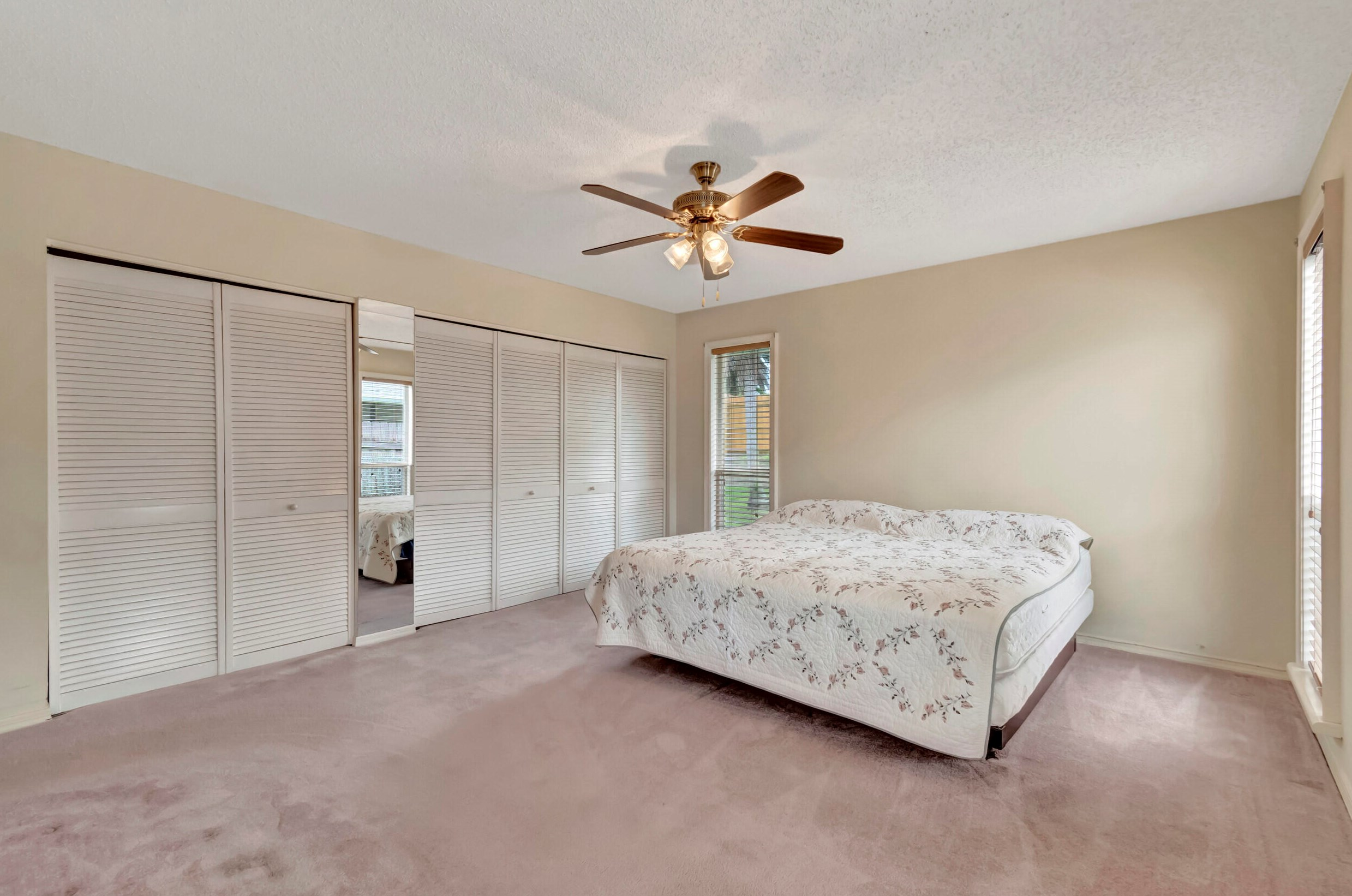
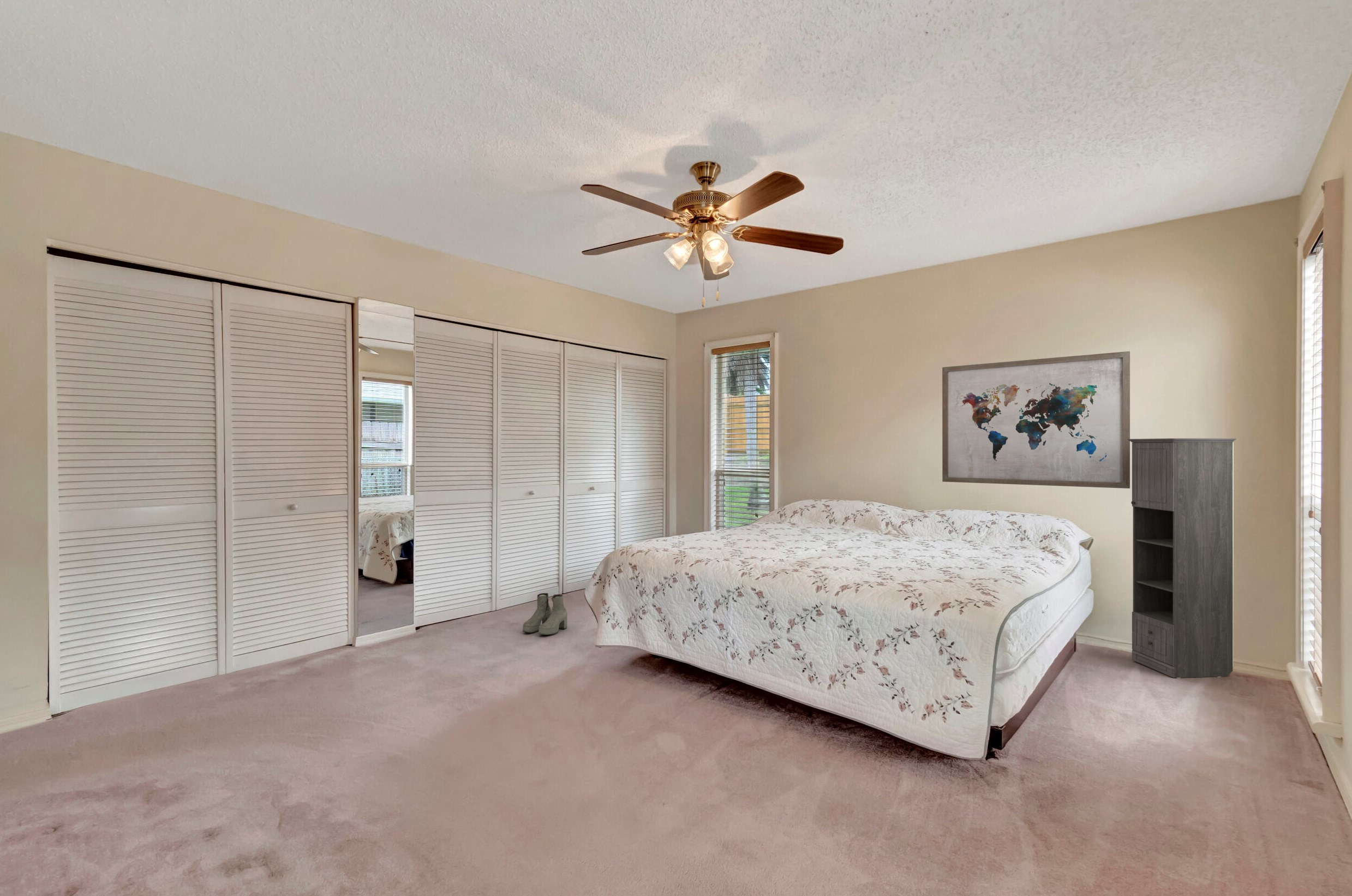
+ storage cabinet (1179, 553)
+ wall art (1027, 422)
+ boots (546, 613)
